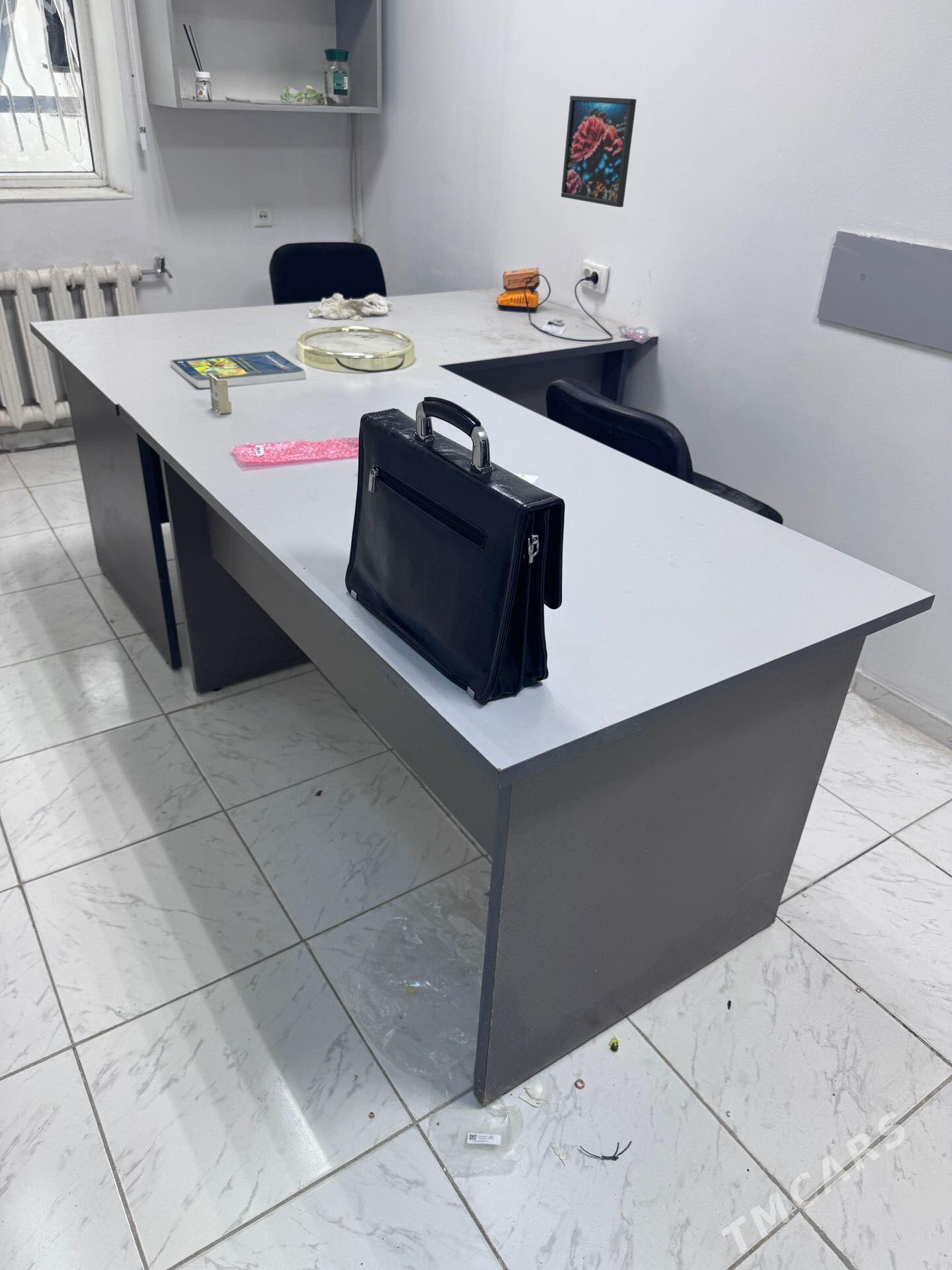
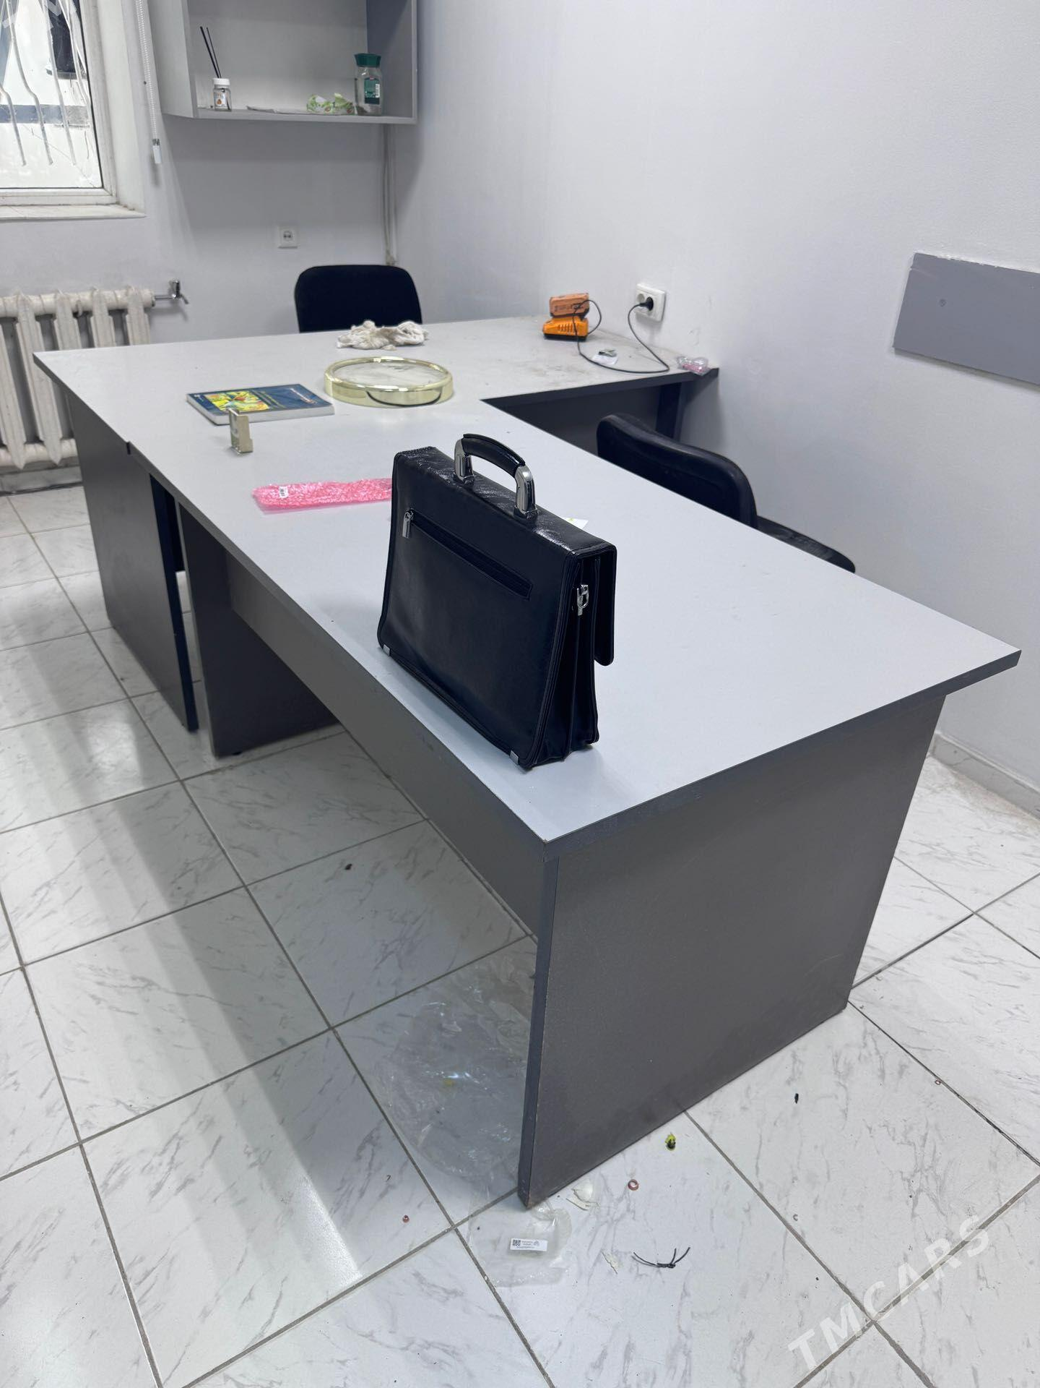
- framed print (596, 151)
